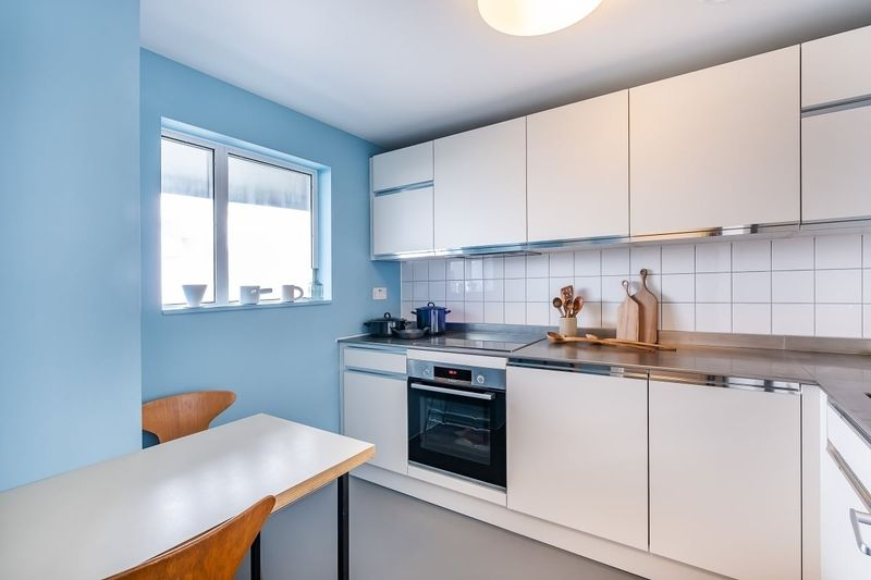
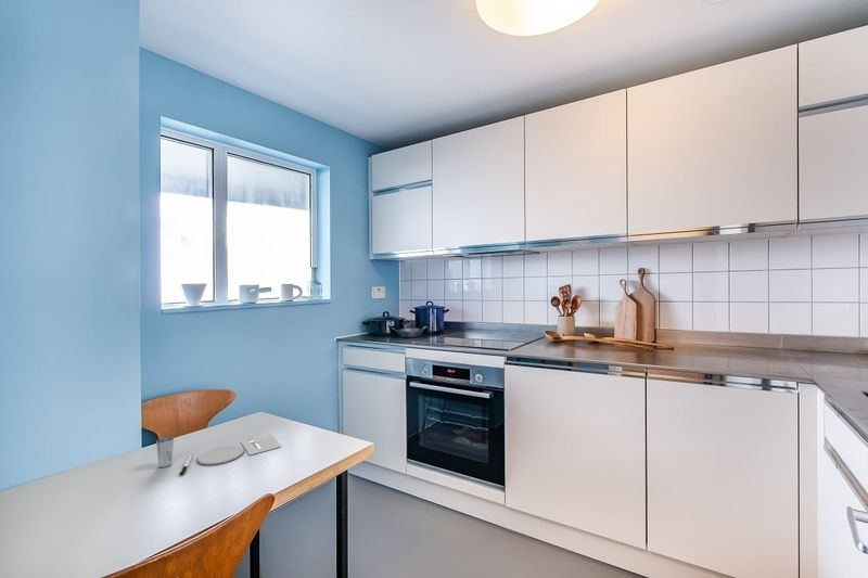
+ placemat (222, 446)
